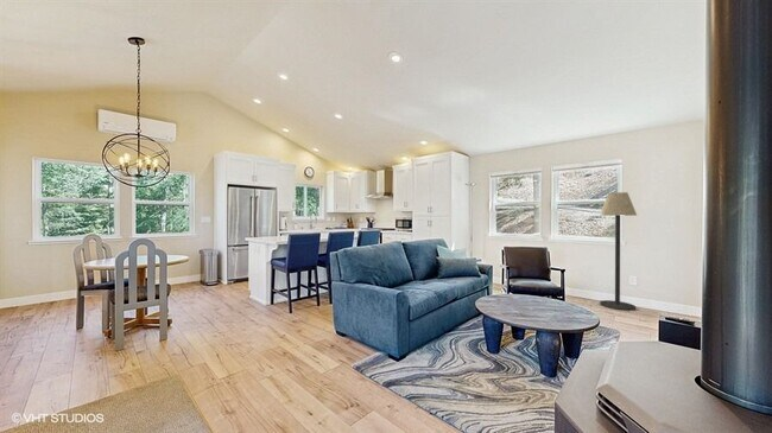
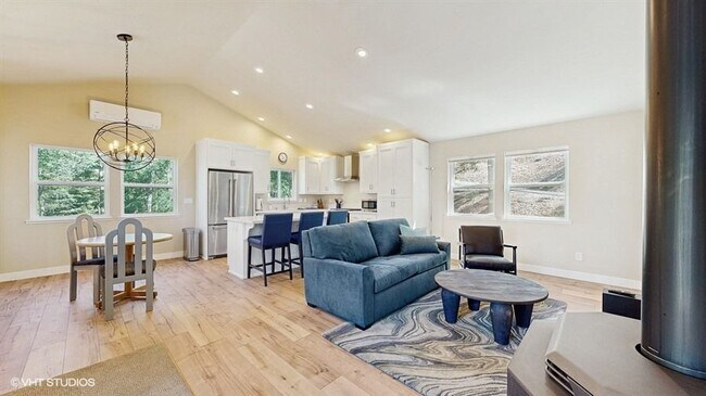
- floor lamp (618, 249)
